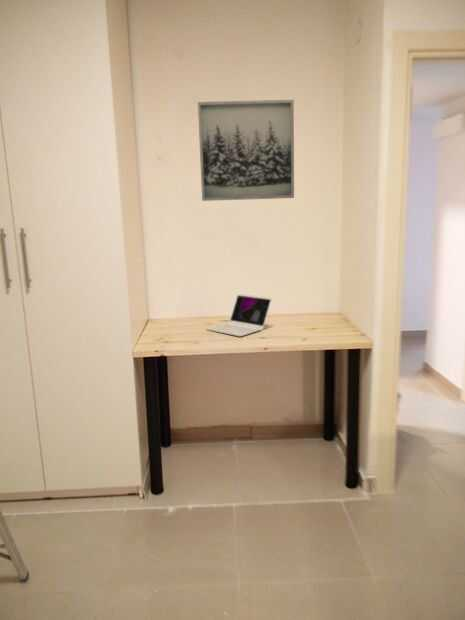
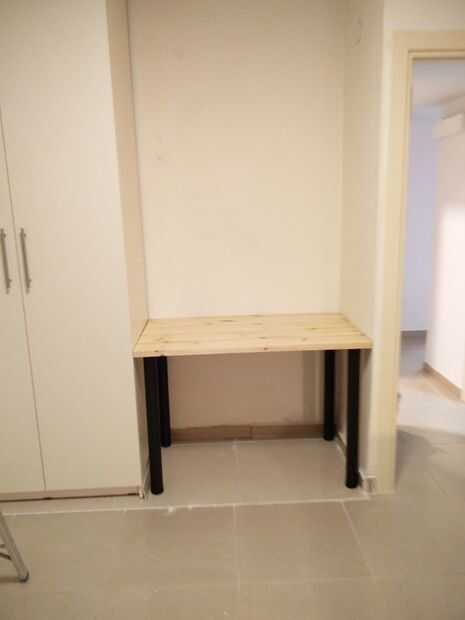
- laptop (239, 312)
- wall art (246, 151)
